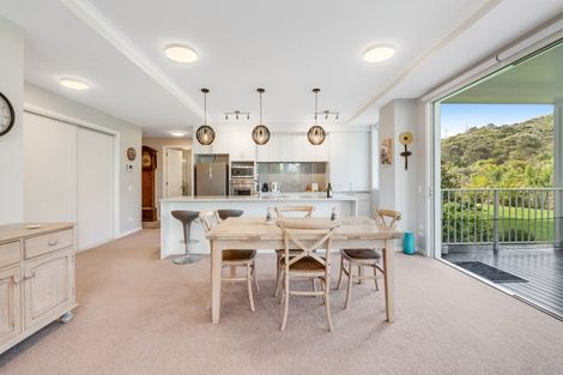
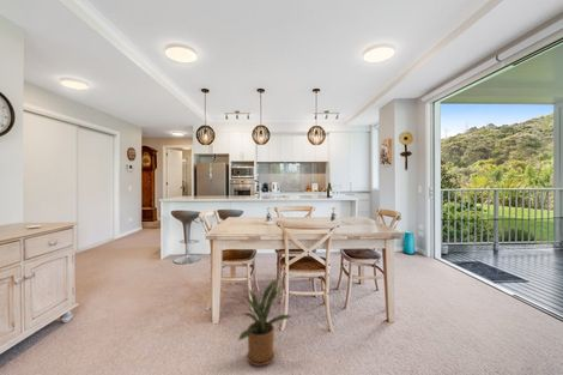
+ house plant (259, 317)
